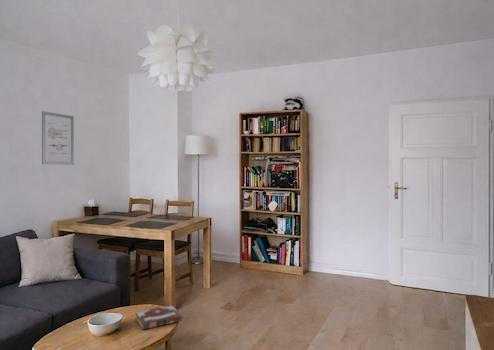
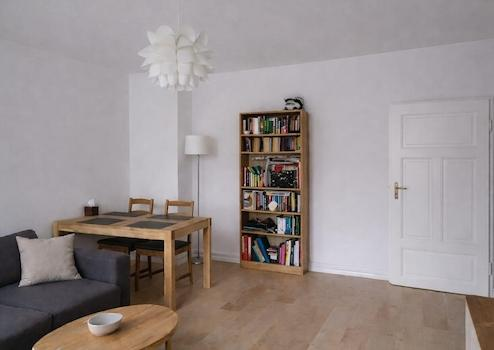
- wall art (58, 139)
- book (158, 316)
